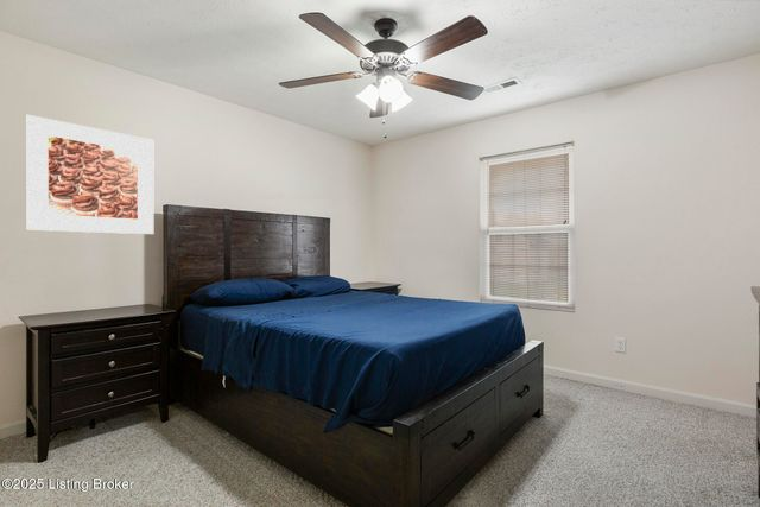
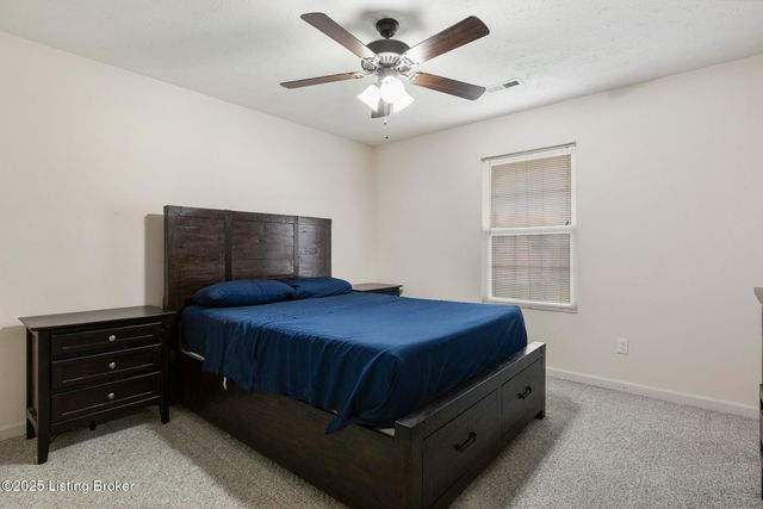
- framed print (95, 180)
